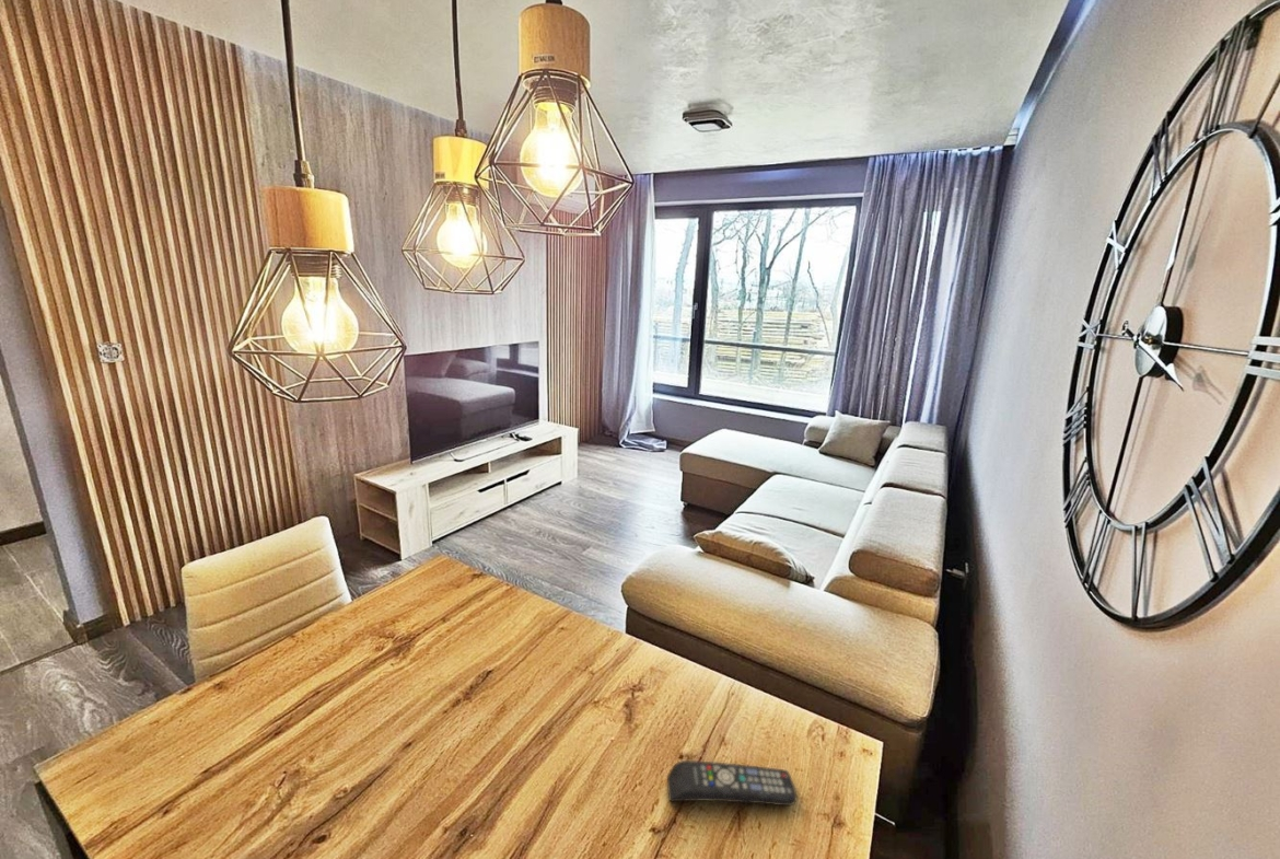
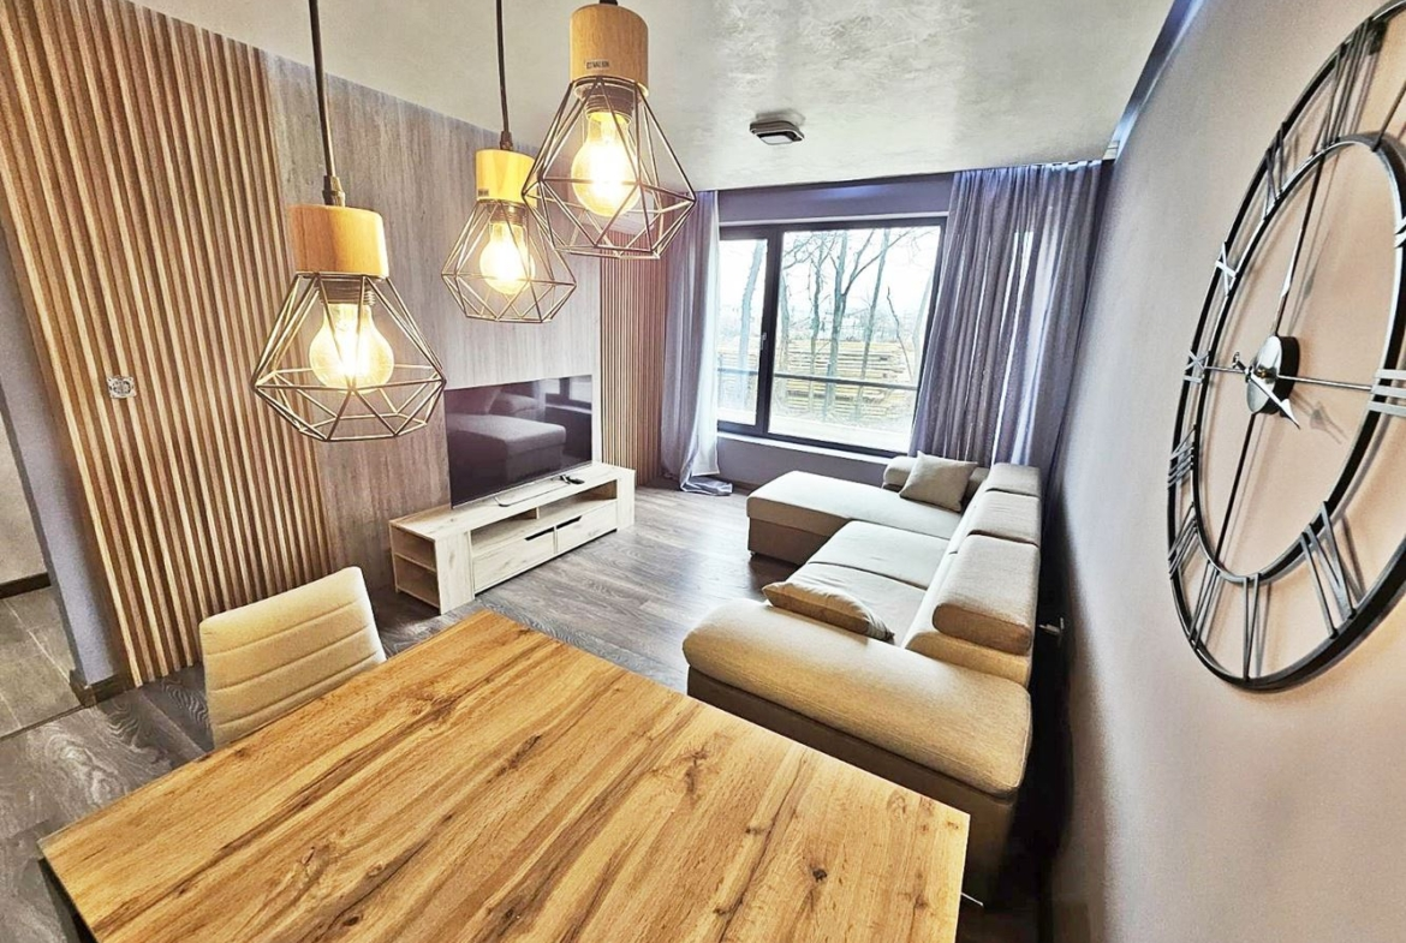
- remote control (731, 783)
